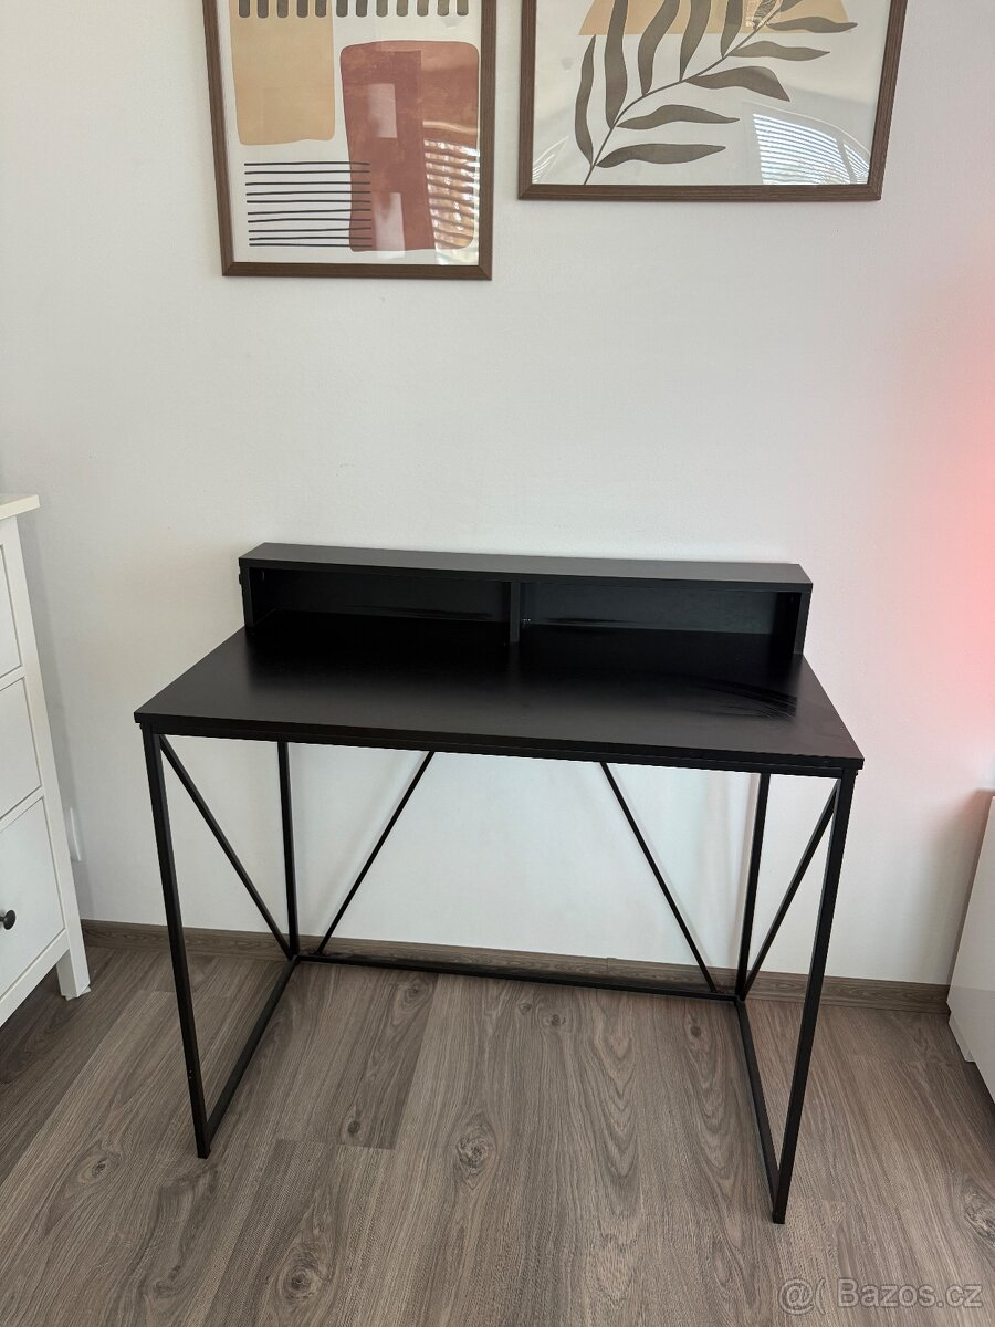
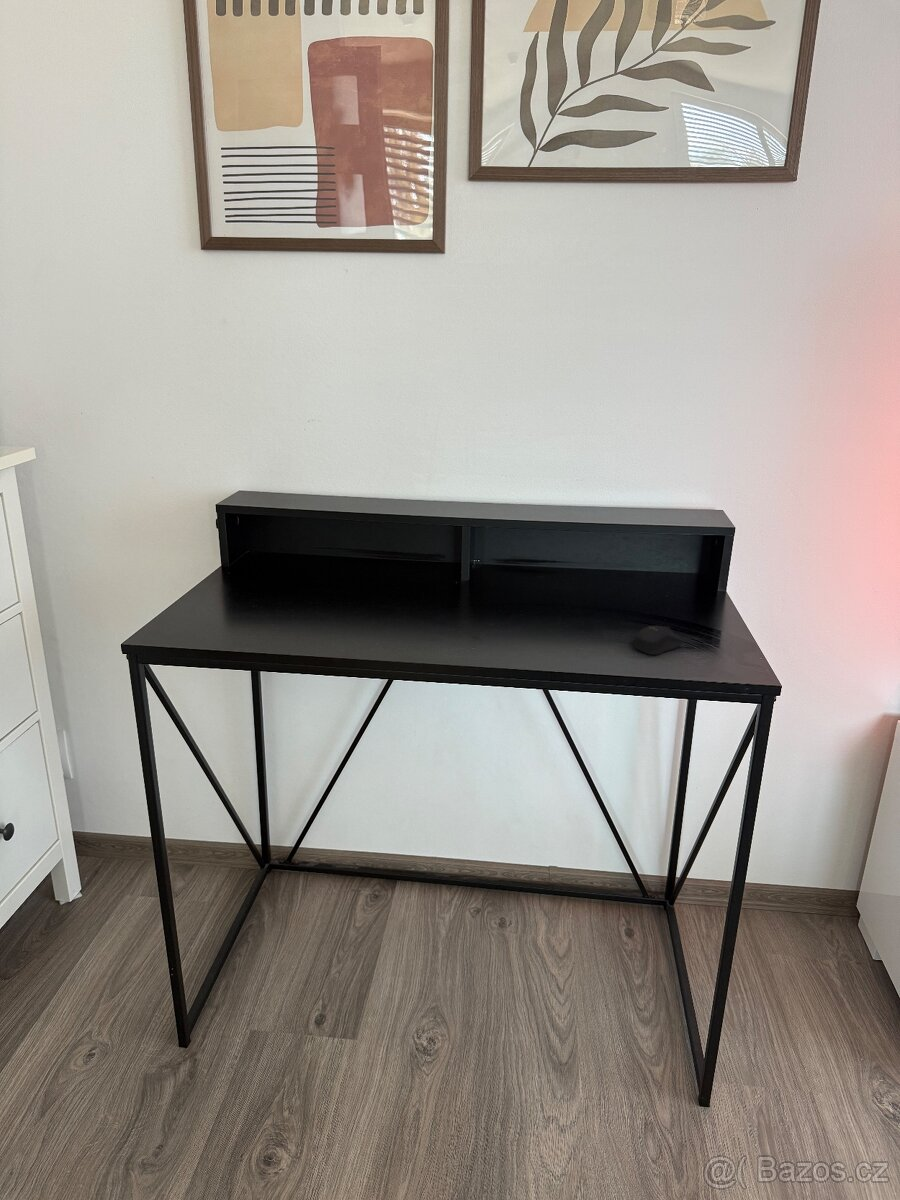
+ computer mouse (656, 636)
